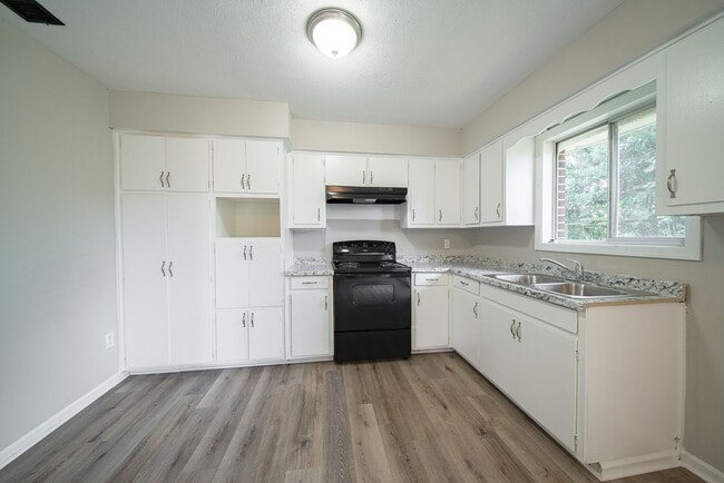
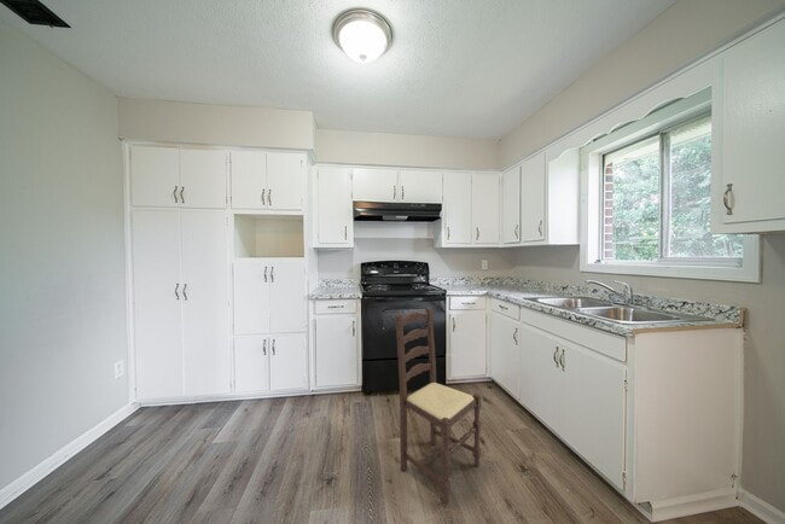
+ dining chair (438, 391)
